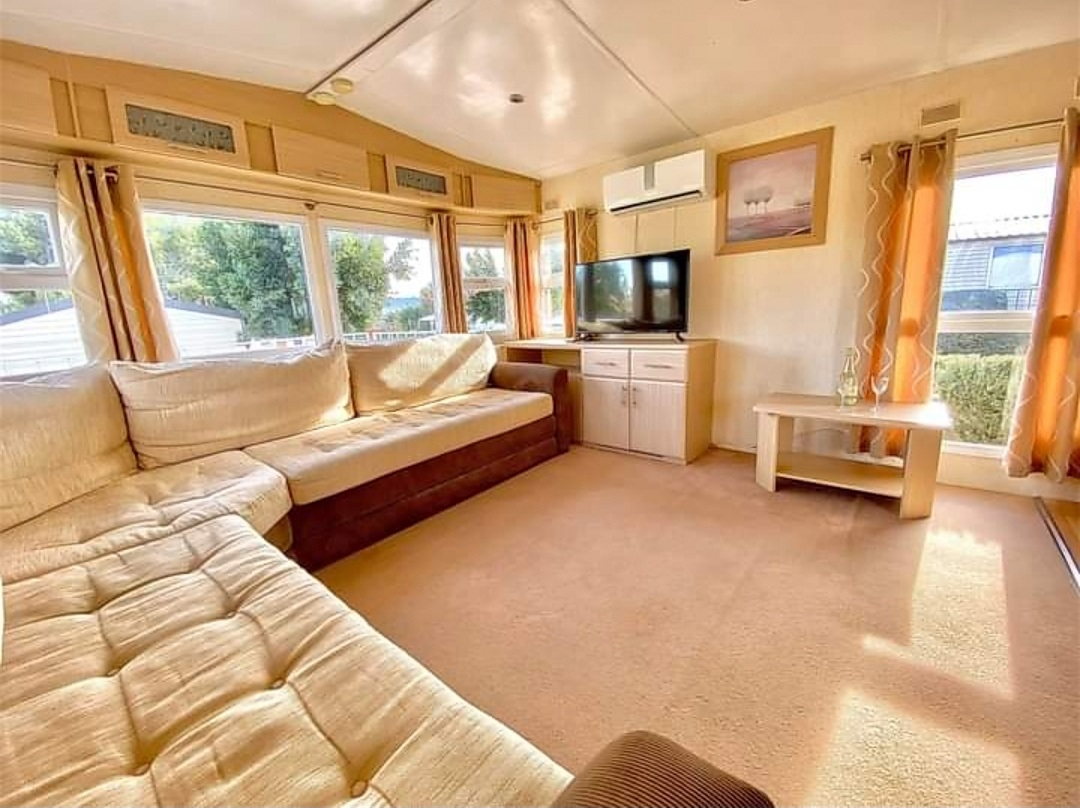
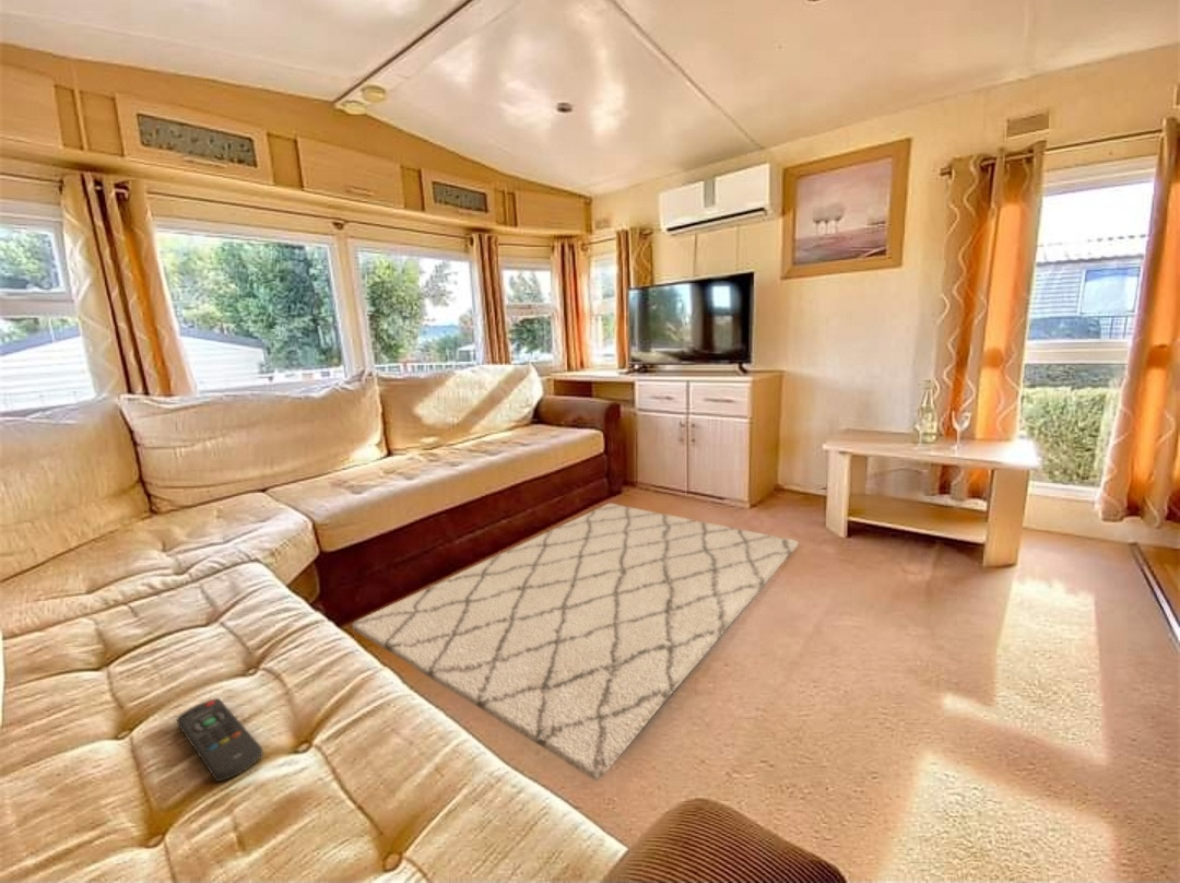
+ remote control (217, 735)
+ rug (605, 578)
